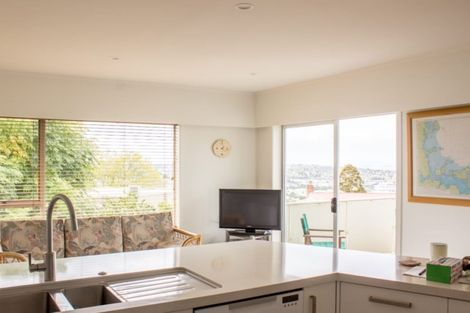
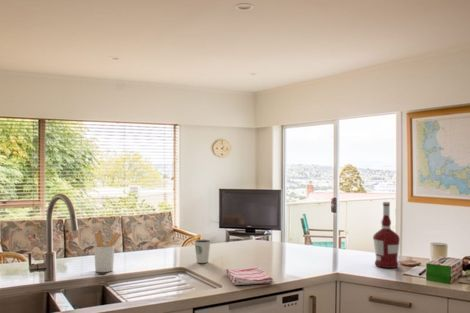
+ utensil holder (108, 250)
+ alcohol (386, 233)
+ dish towel (248, 274)
+ dixie cup (202, 251)
